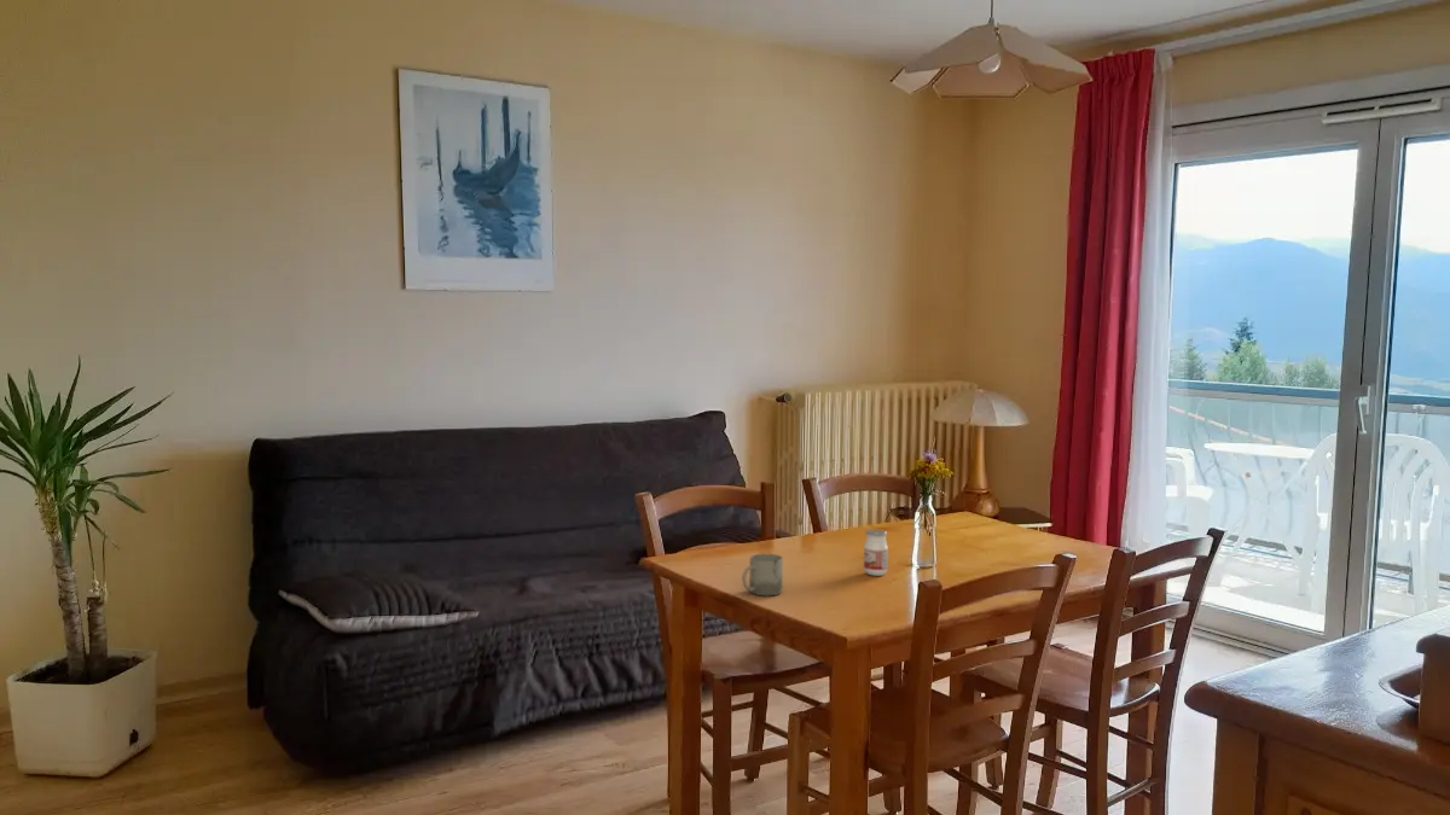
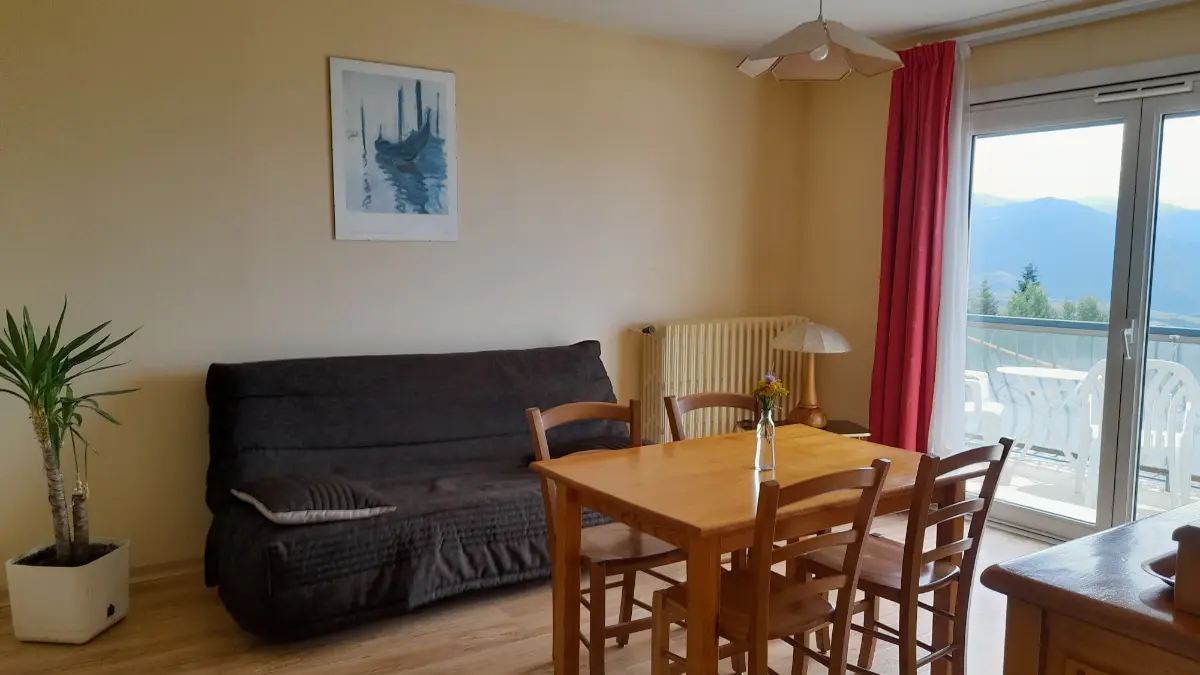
- cup (760, 575)
- jam (875, 552)
